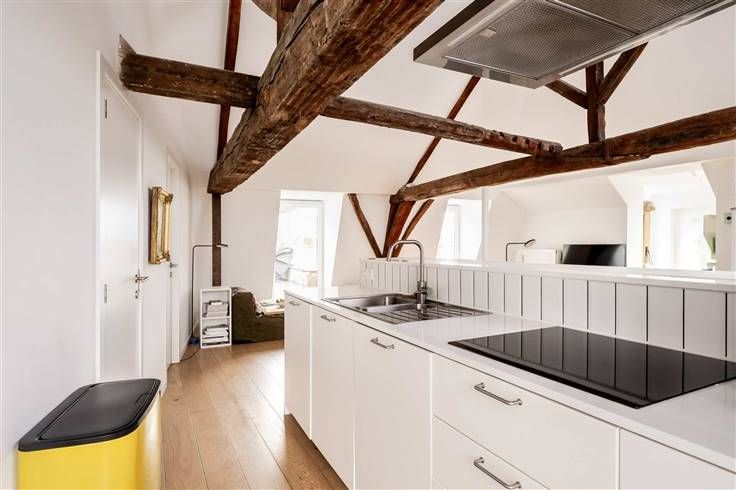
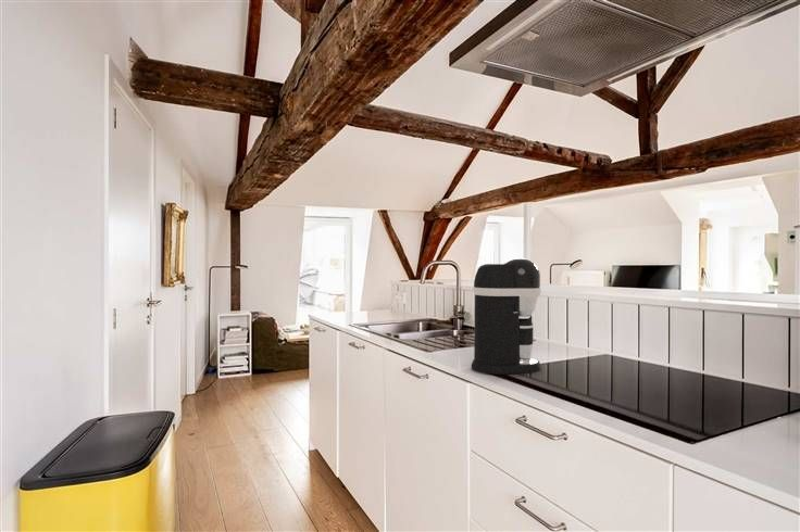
+ coffee maker (507, 313)
